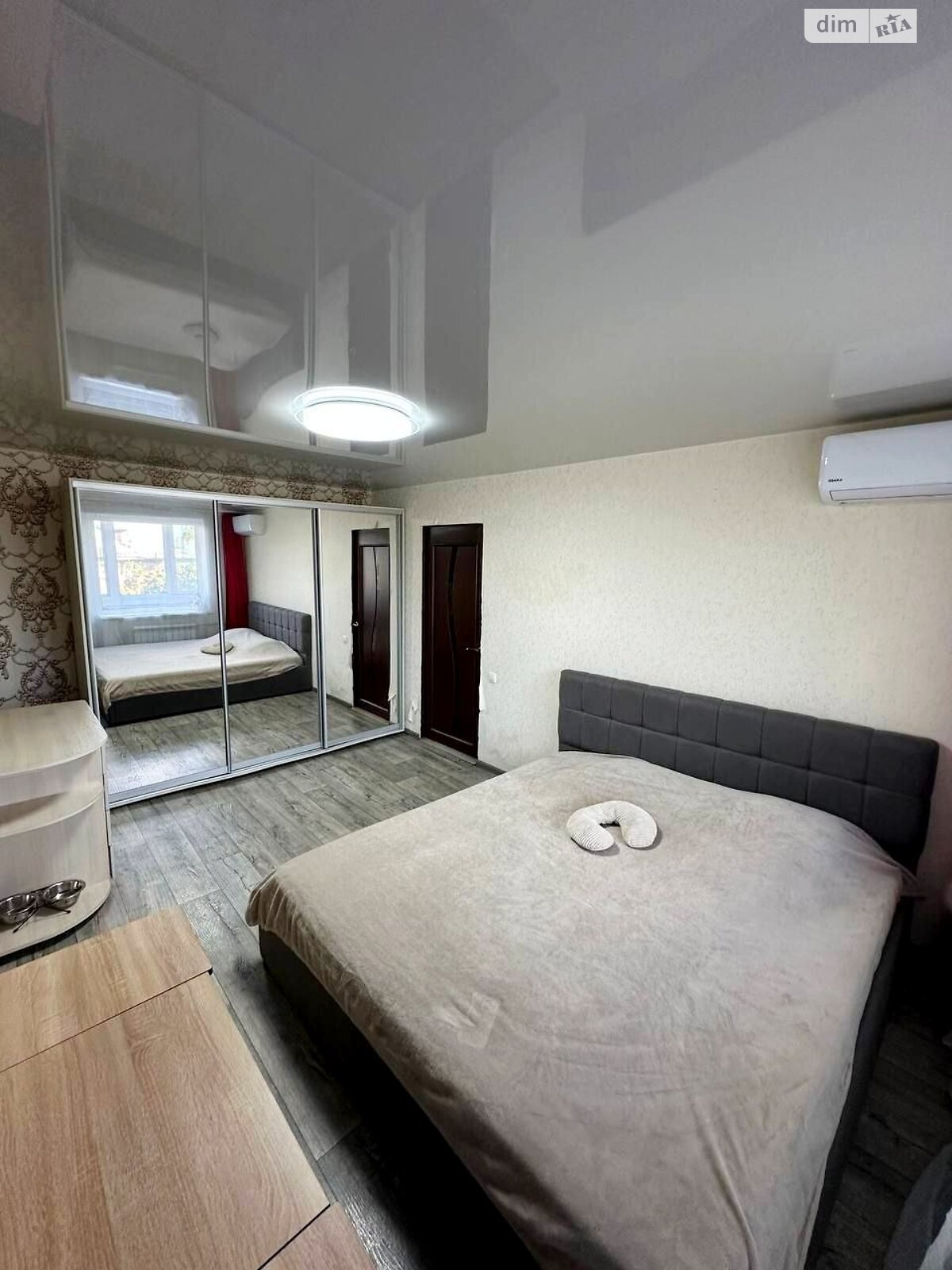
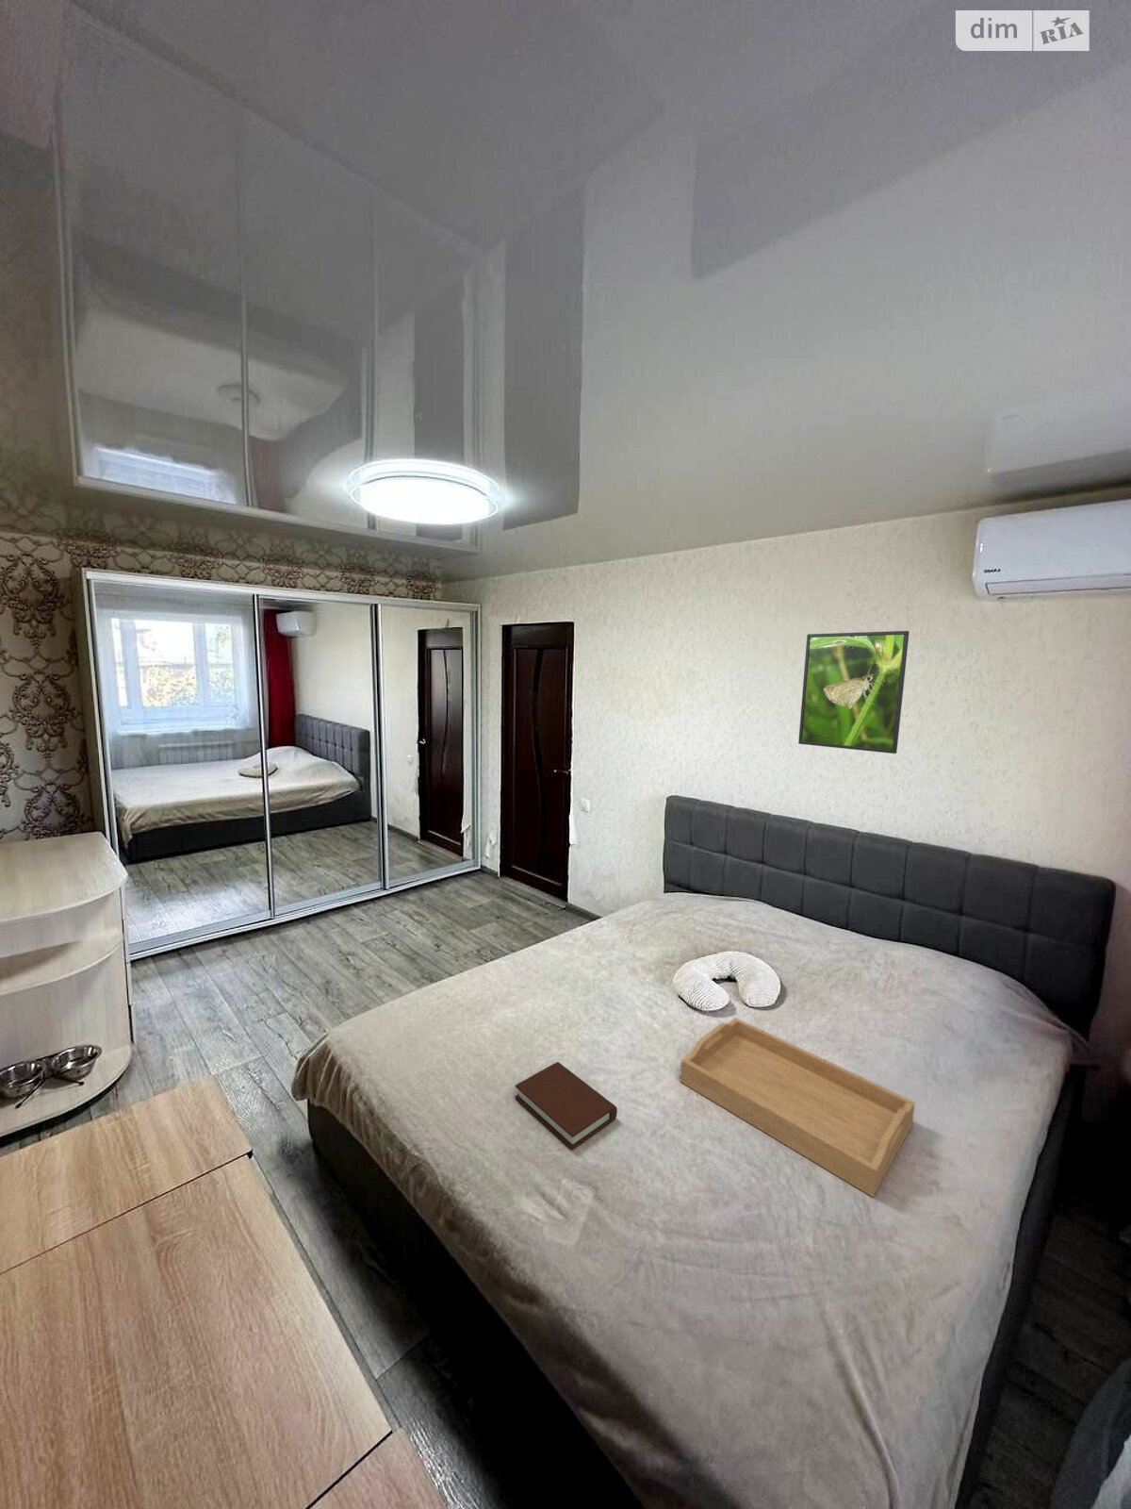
+ serving tray (791, 1087)
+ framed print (849, 692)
+ book (564, 1100)
